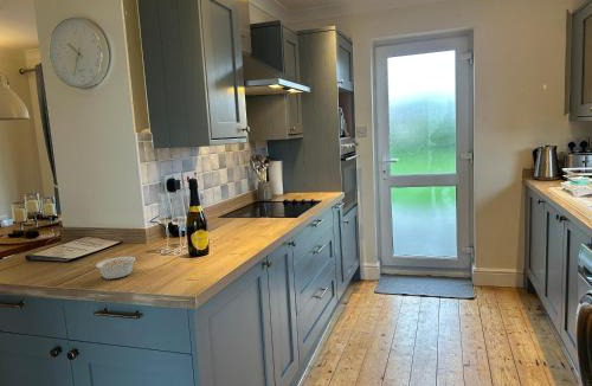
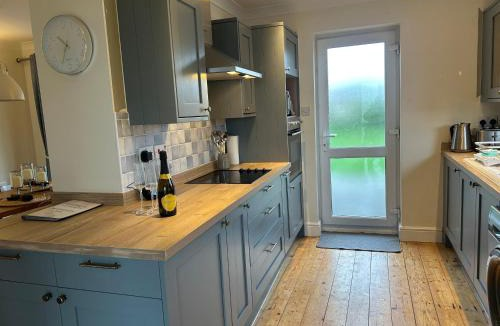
- legume (117, 266)
